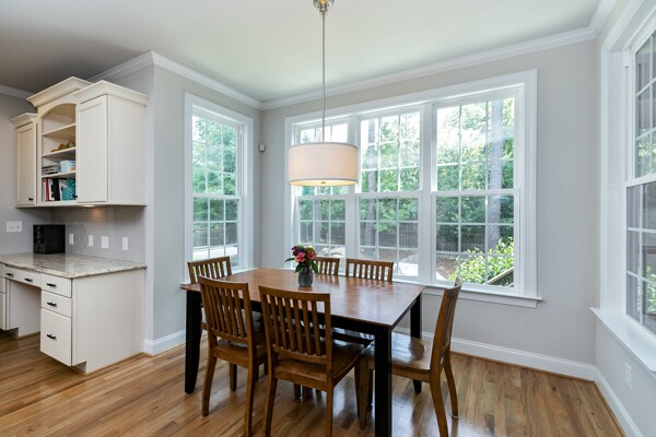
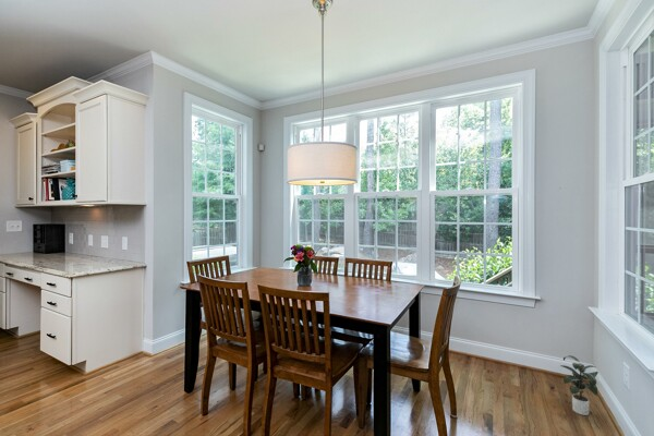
+ potted plant (583, 387)
